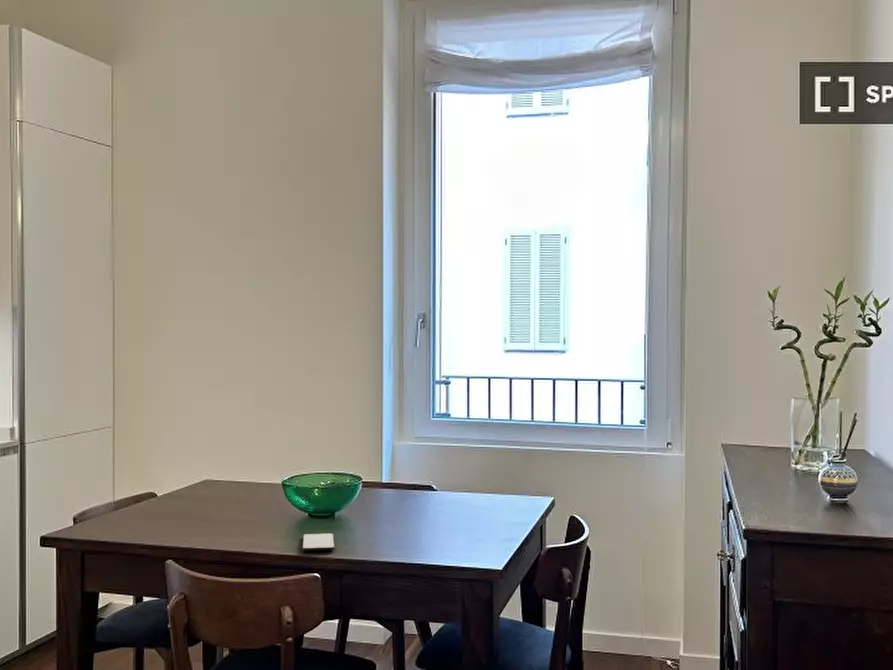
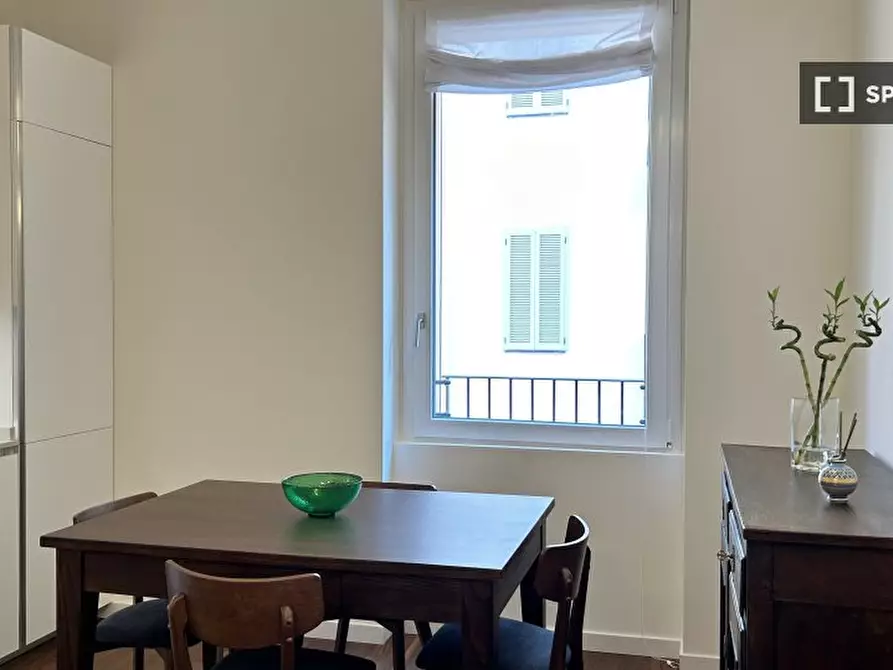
- smartphone (318, 541)
